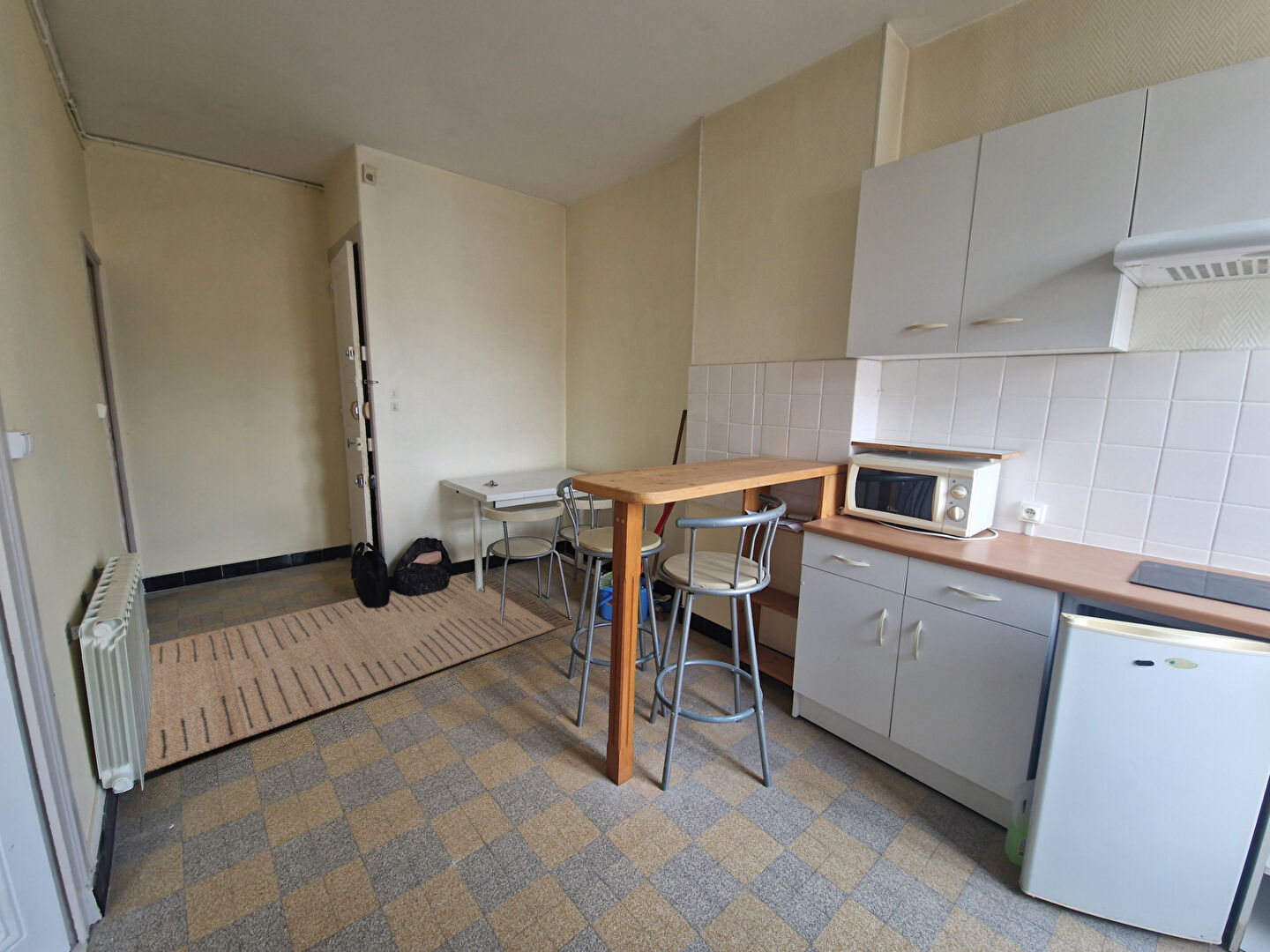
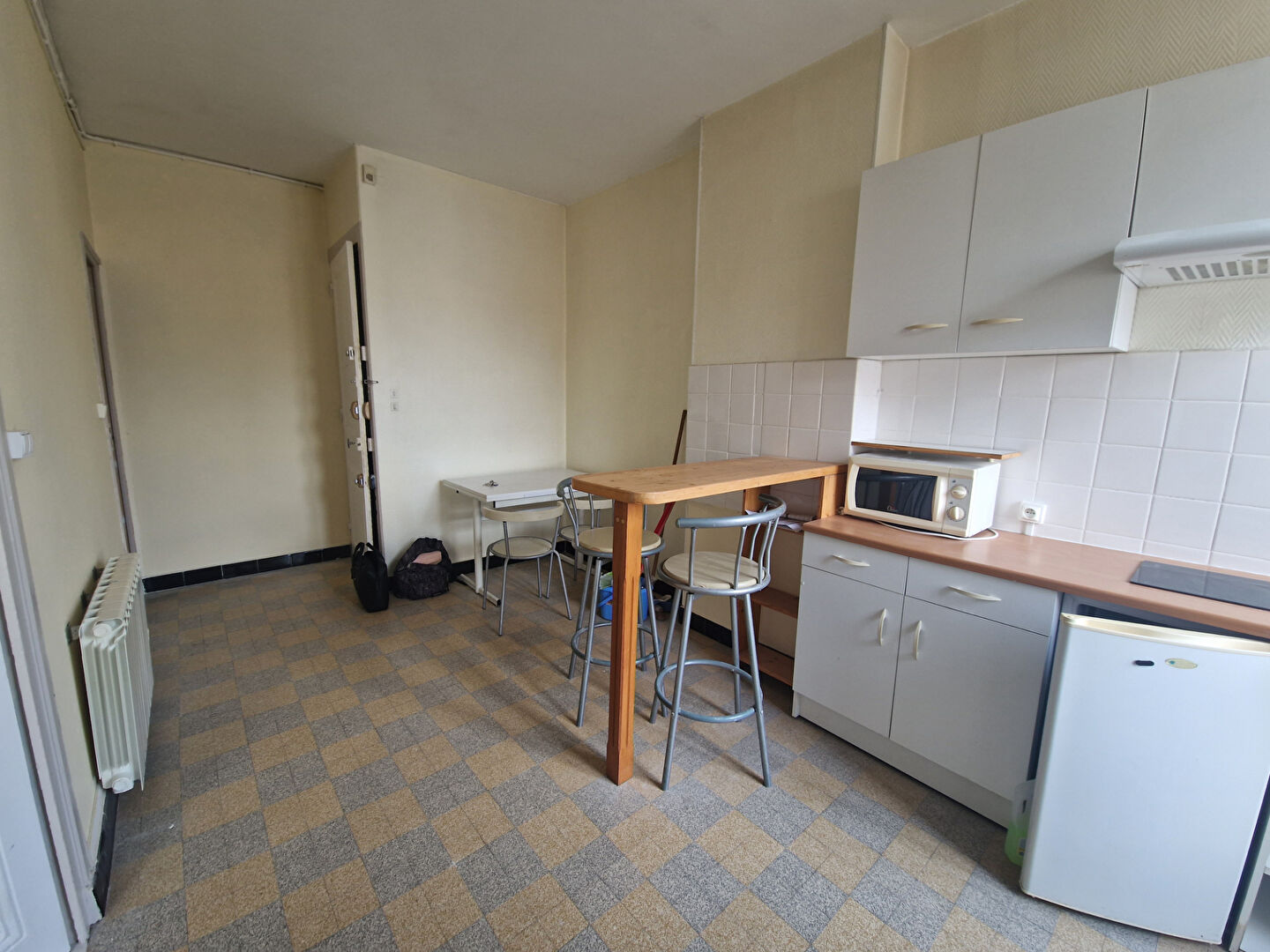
- rug (354, 639)
